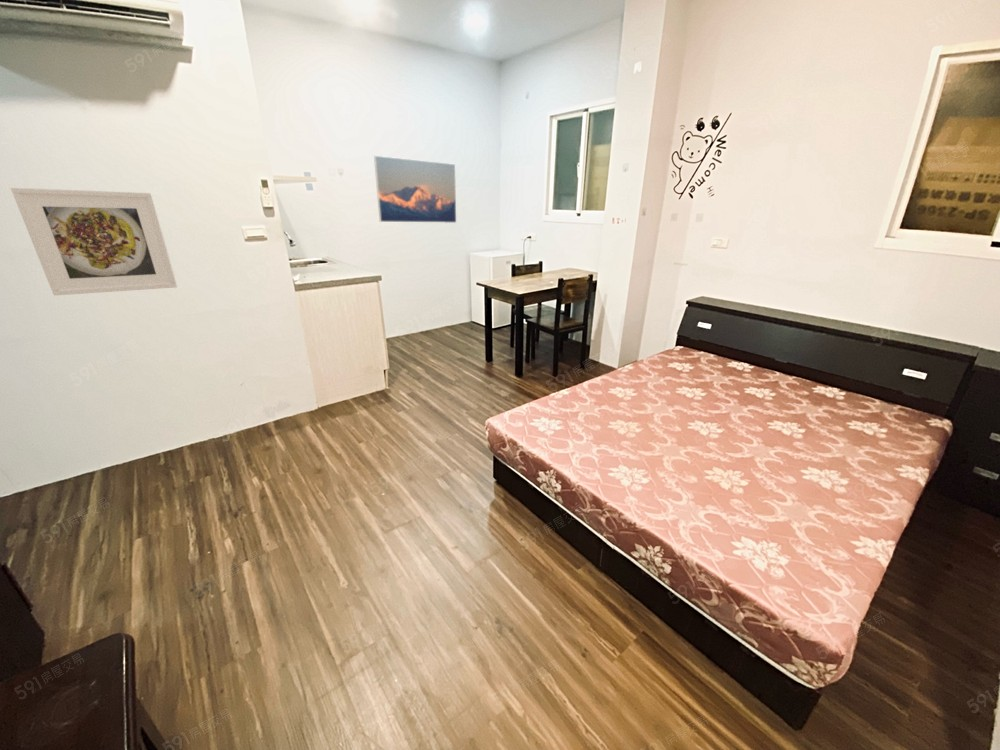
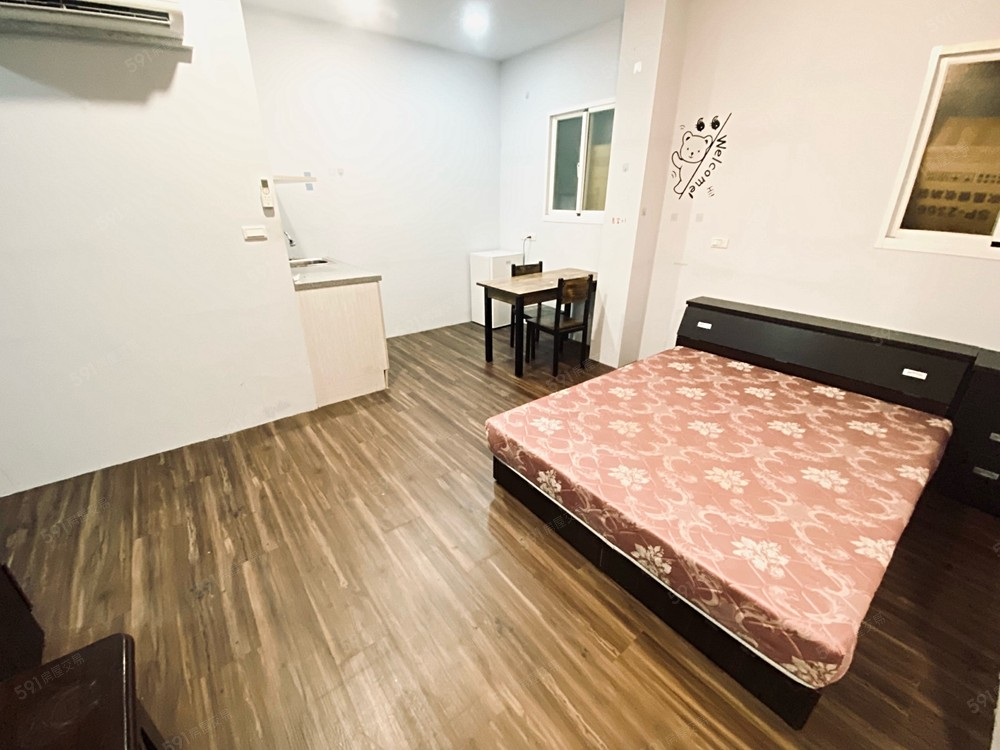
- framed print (418, 192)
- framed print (103, 242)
